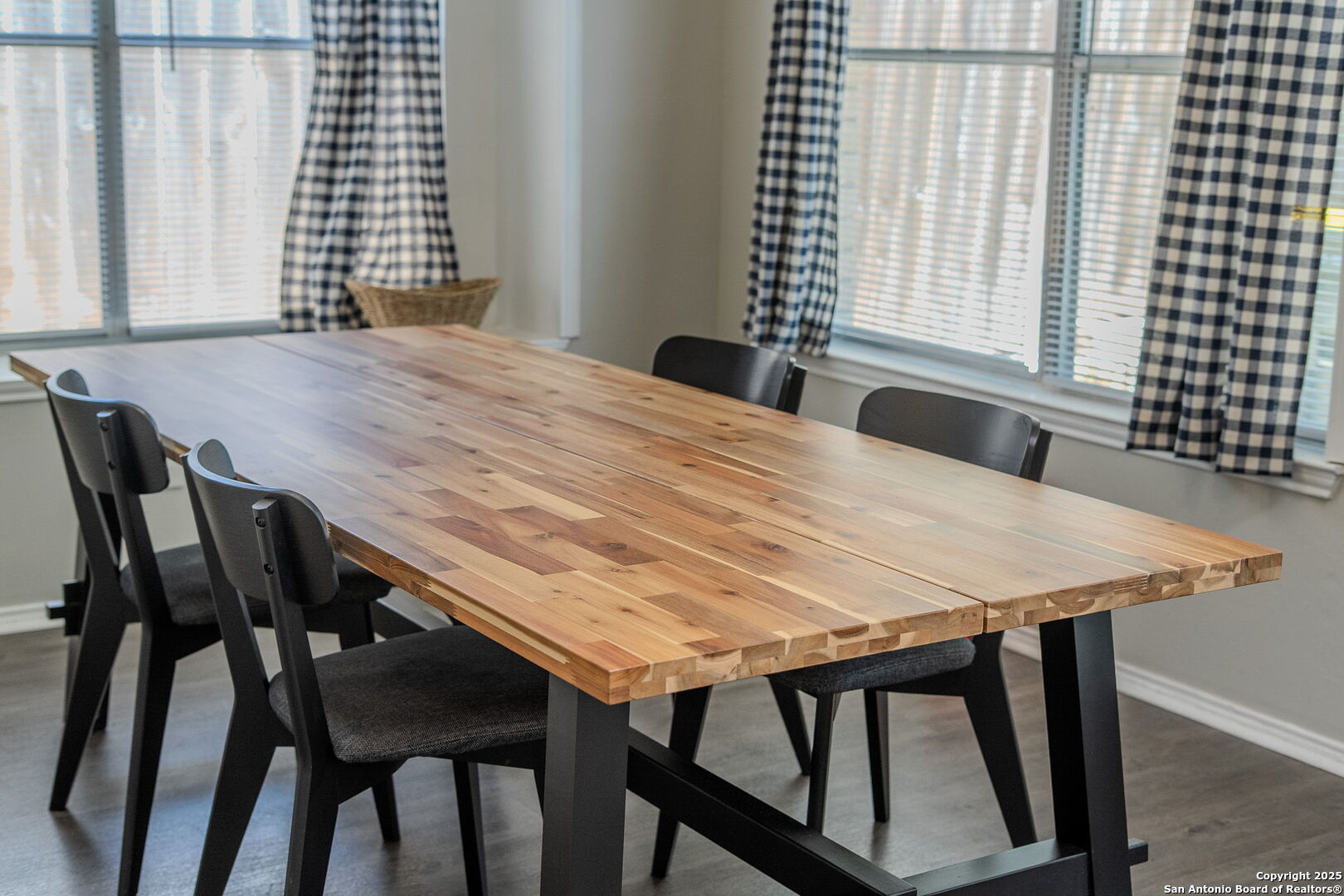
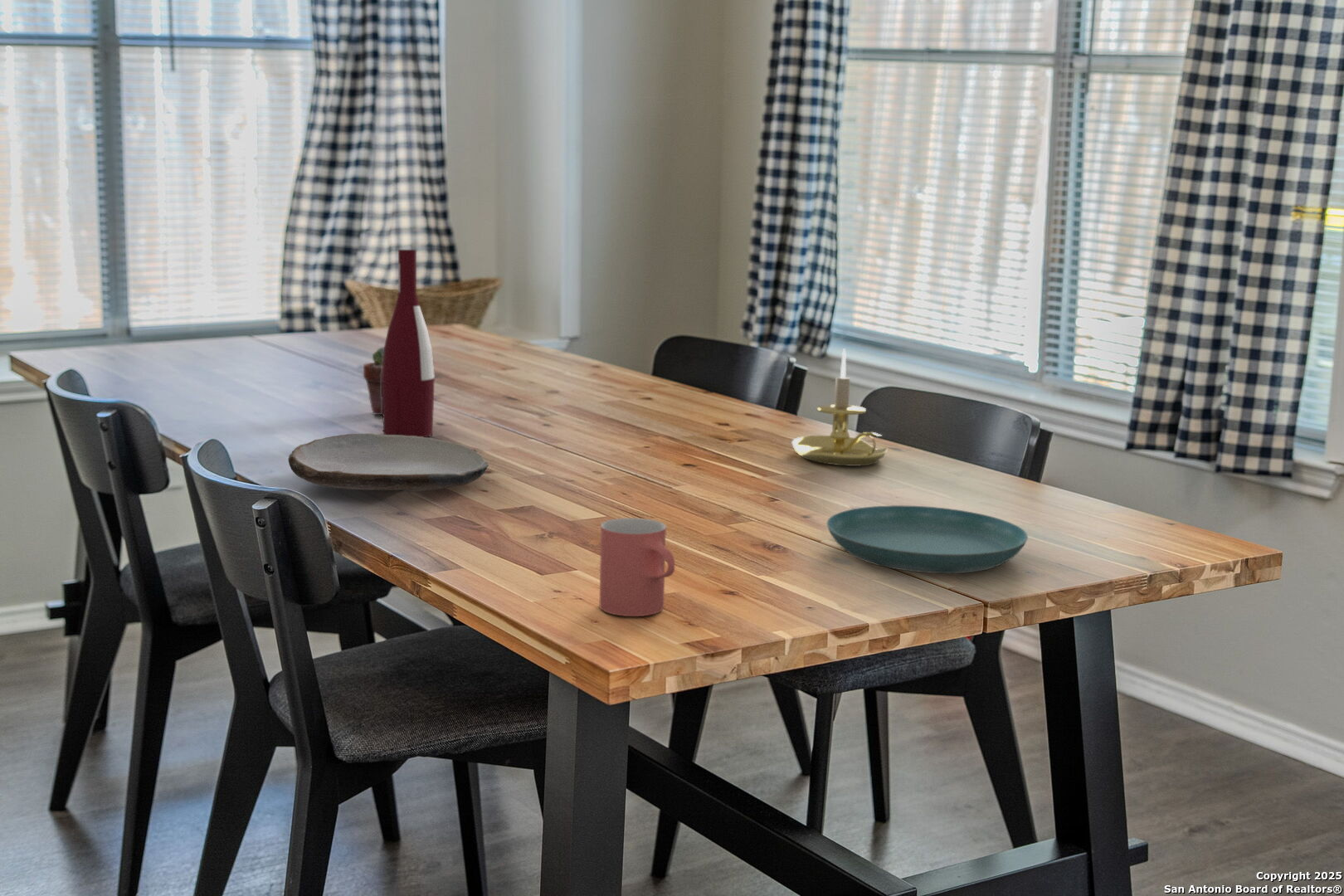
+ saucer (925, 540)
+ potted succulent (381, 378)
+ plate (389, 465)
+ alcohol (407, 343)
+ cup (641, 569)
+ candle holder (846, 404)
